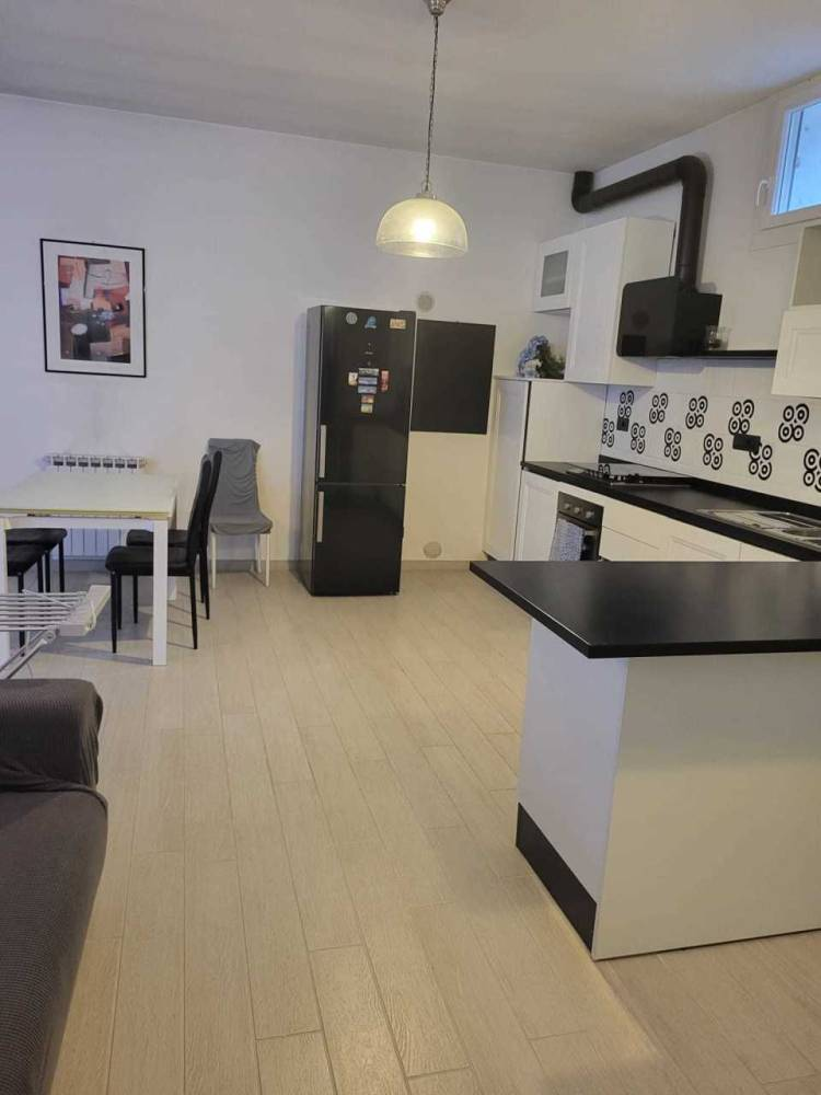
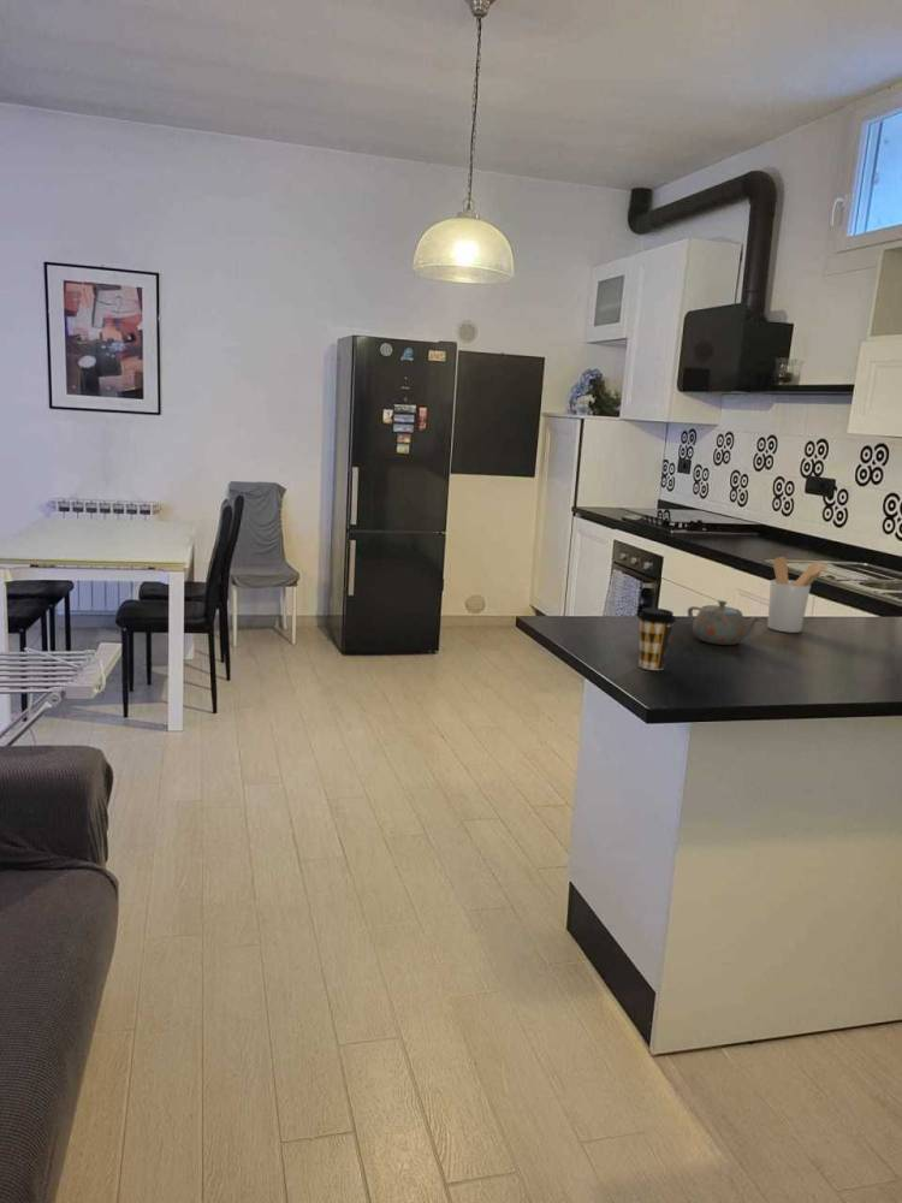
+ coffee cup (654, 639)
+ utensil holder (796, 594)
+ teapot (722, 621)
